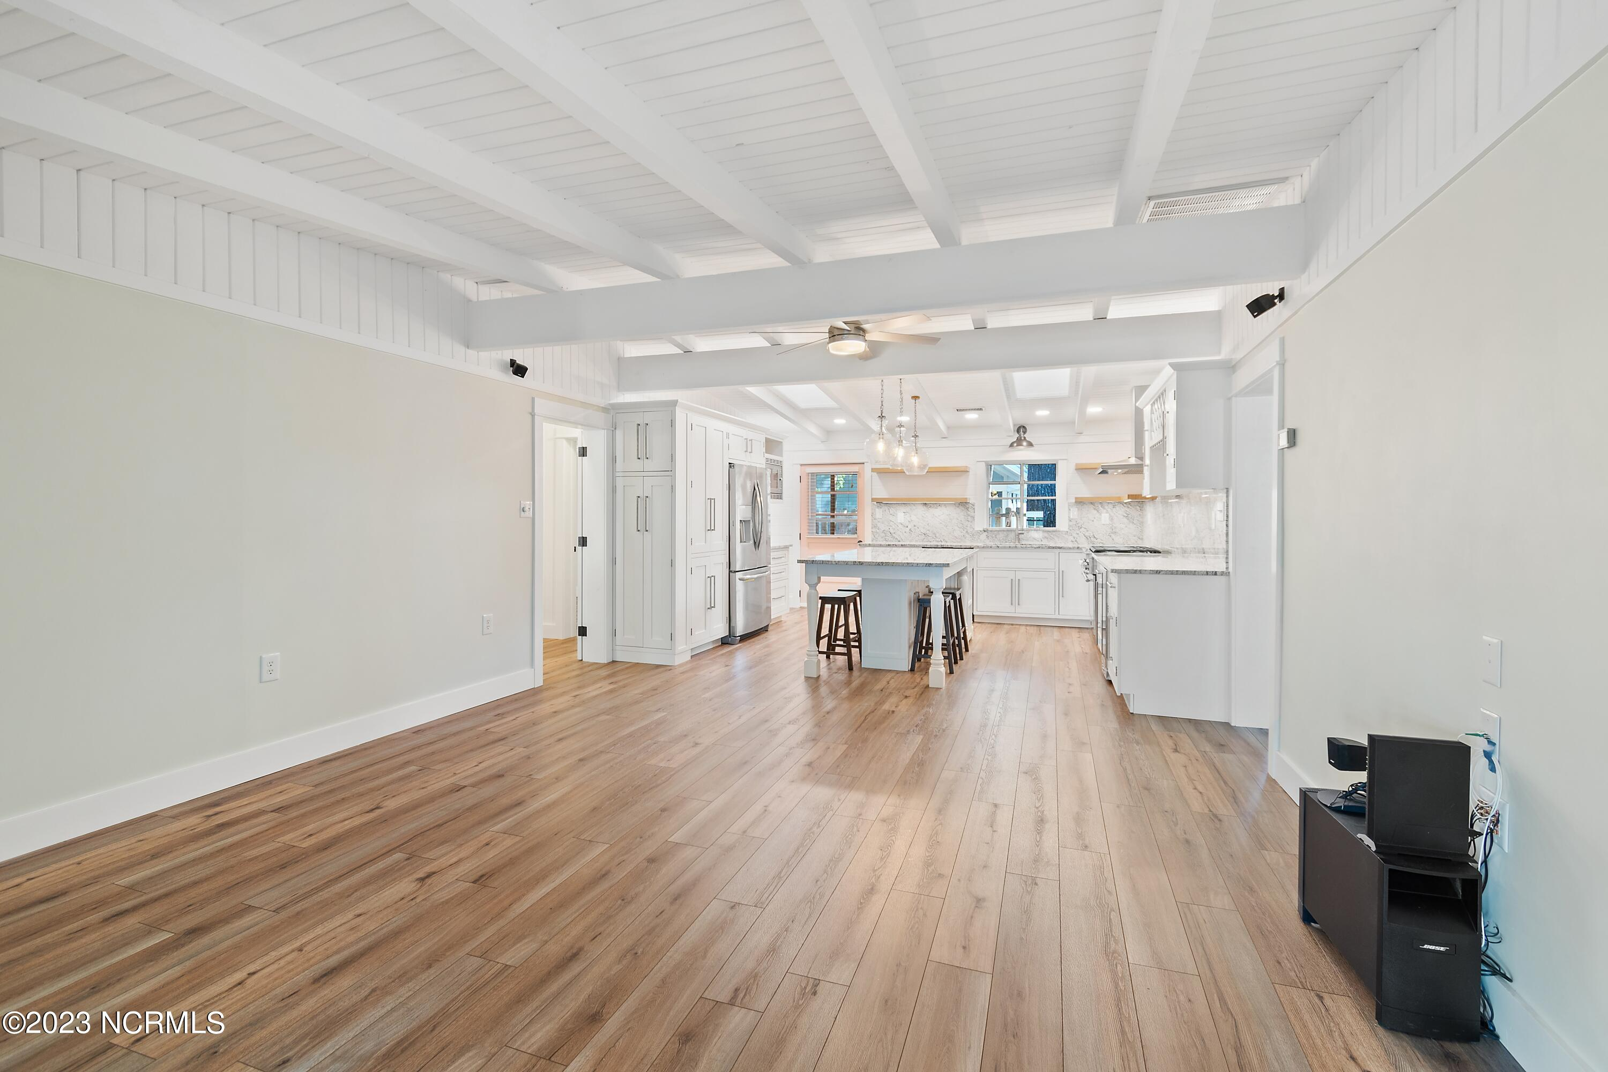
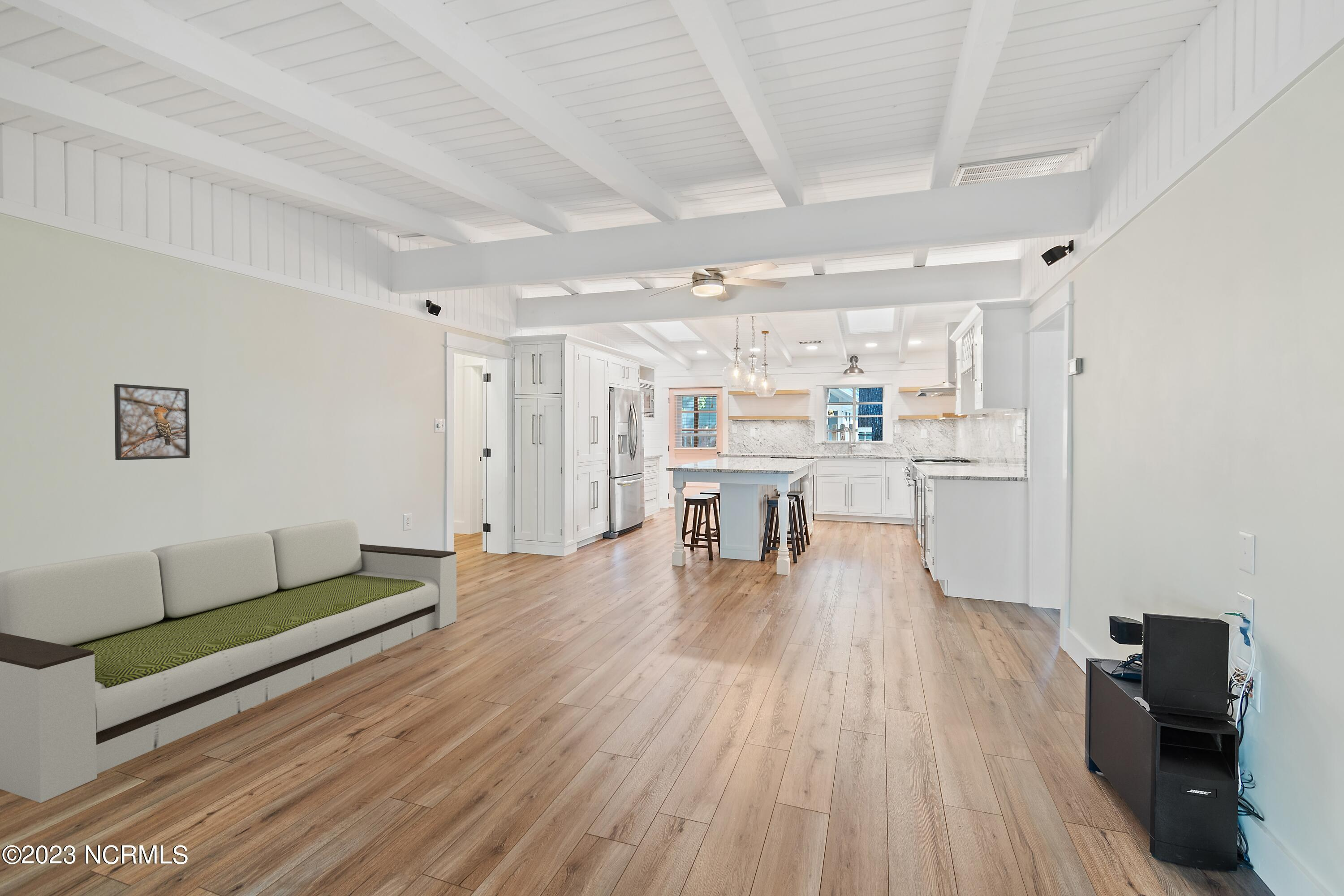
+ sofa (250, 605)
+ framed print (154, 422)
